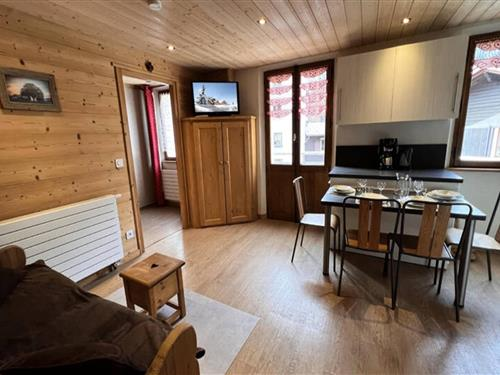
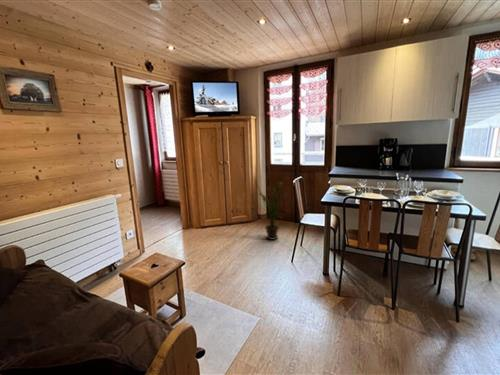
+ house plant (275, 207)
